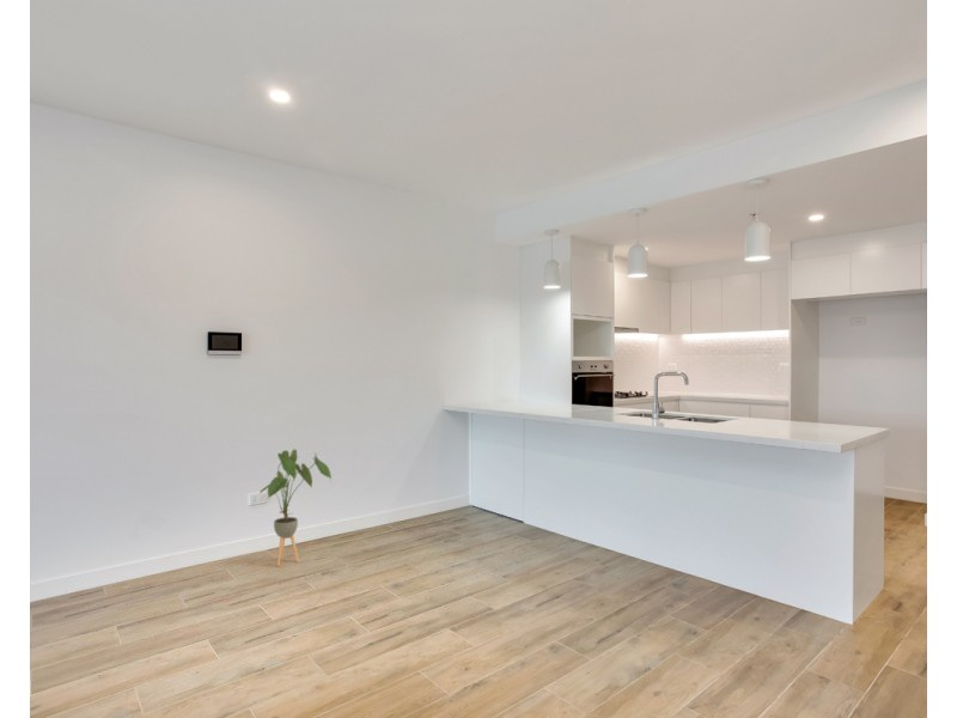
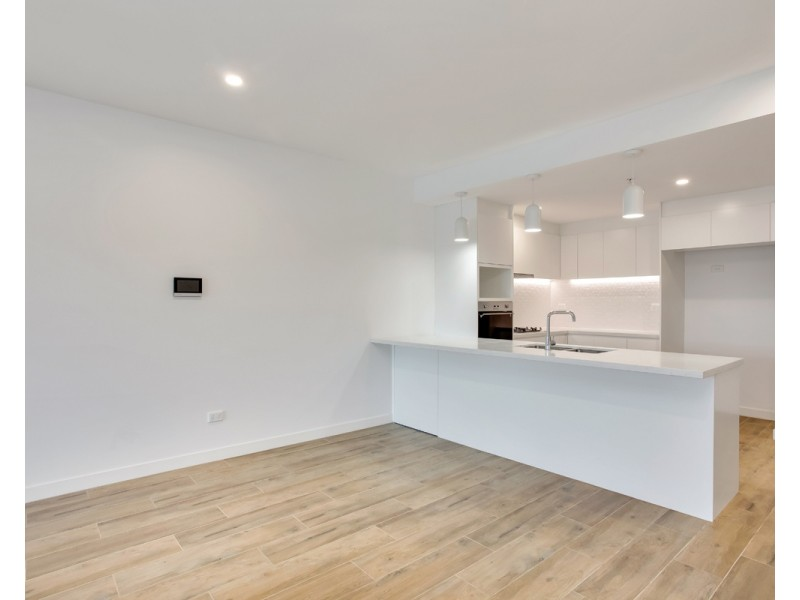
- house plant (288, 503)
